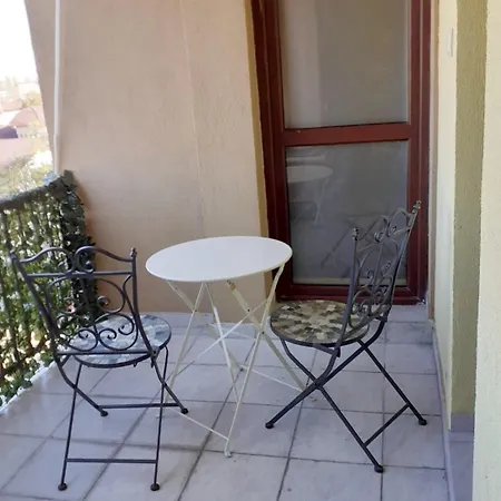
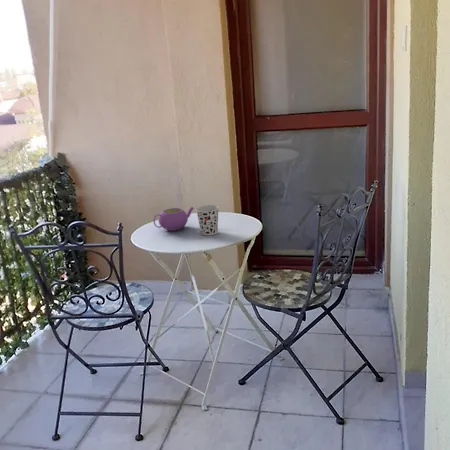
+ cup (208, 220)
+ teapot (174, 219)
